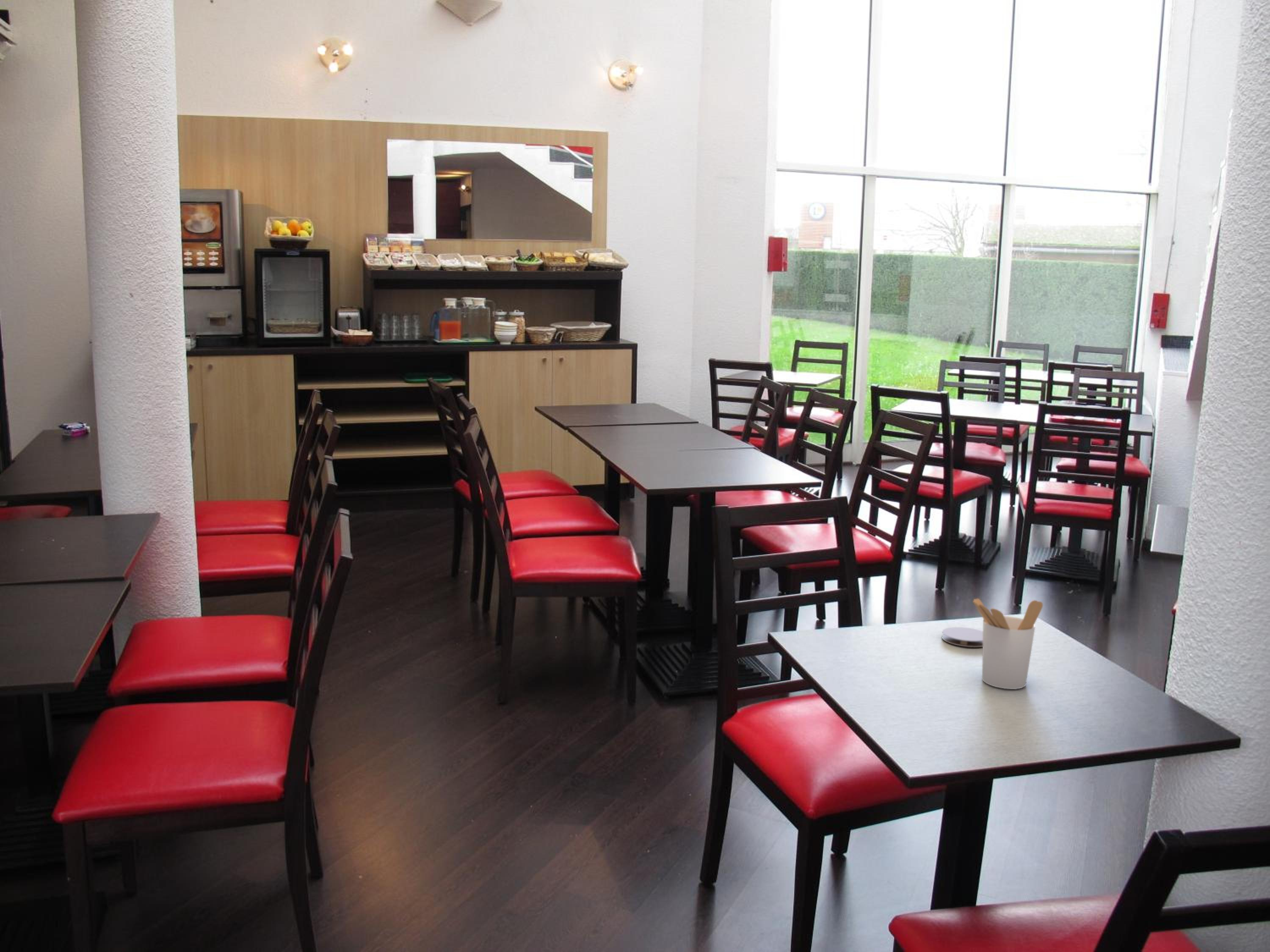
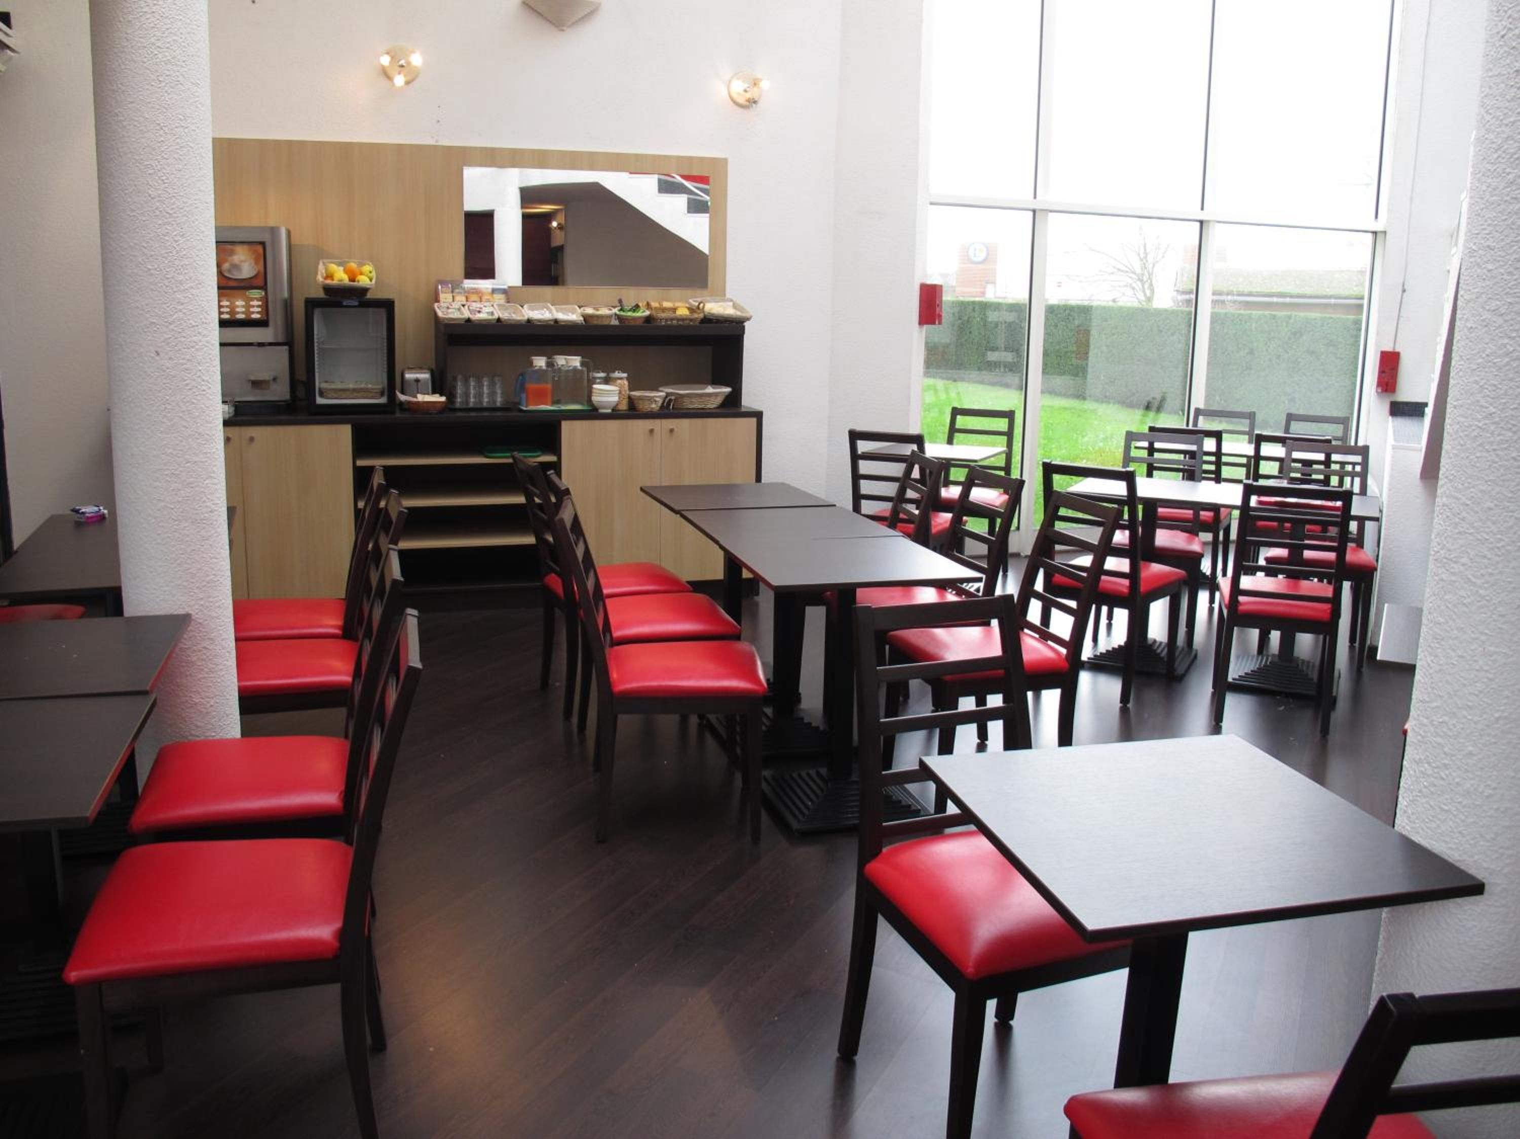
- coaster (966, 637)
- utensil holder (1000, 640)
